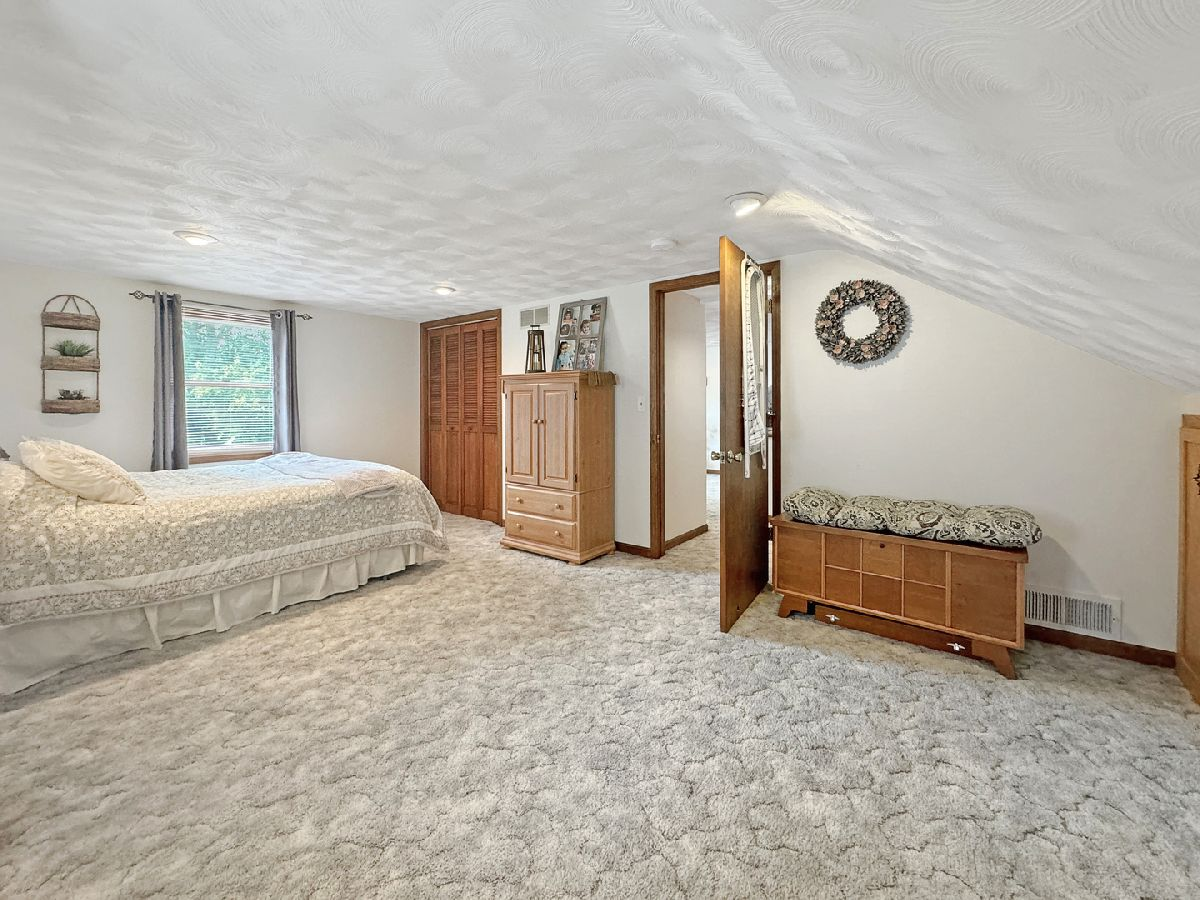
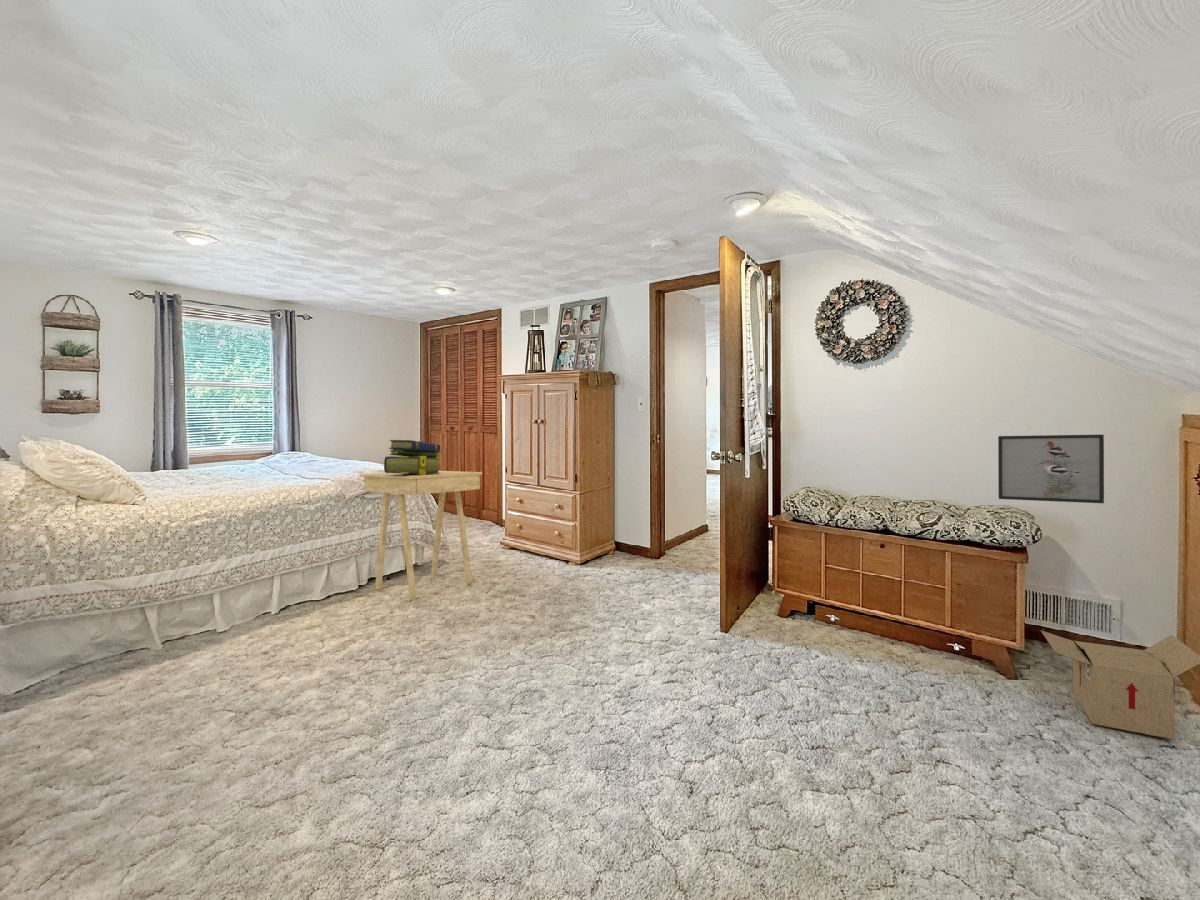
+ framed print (1048, 468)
+ stack of books (413, 456)
+ cardboard box (1114, 675)
+ side table (435, 531)
